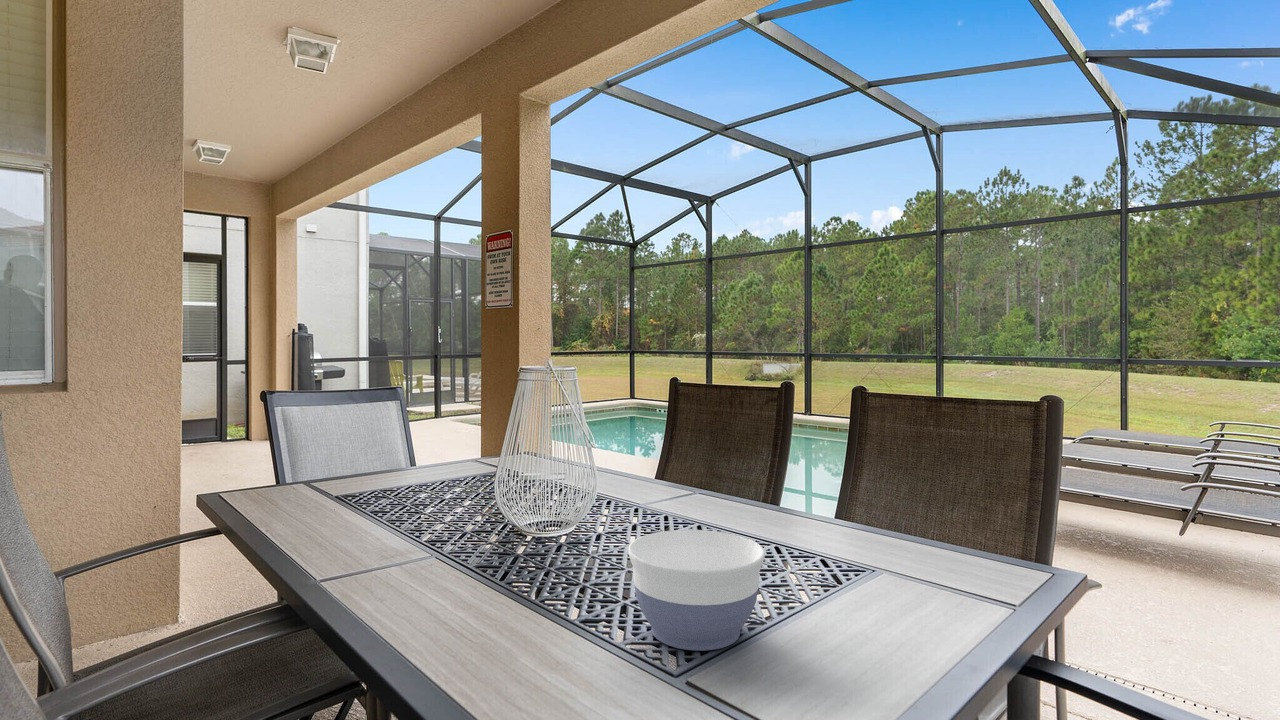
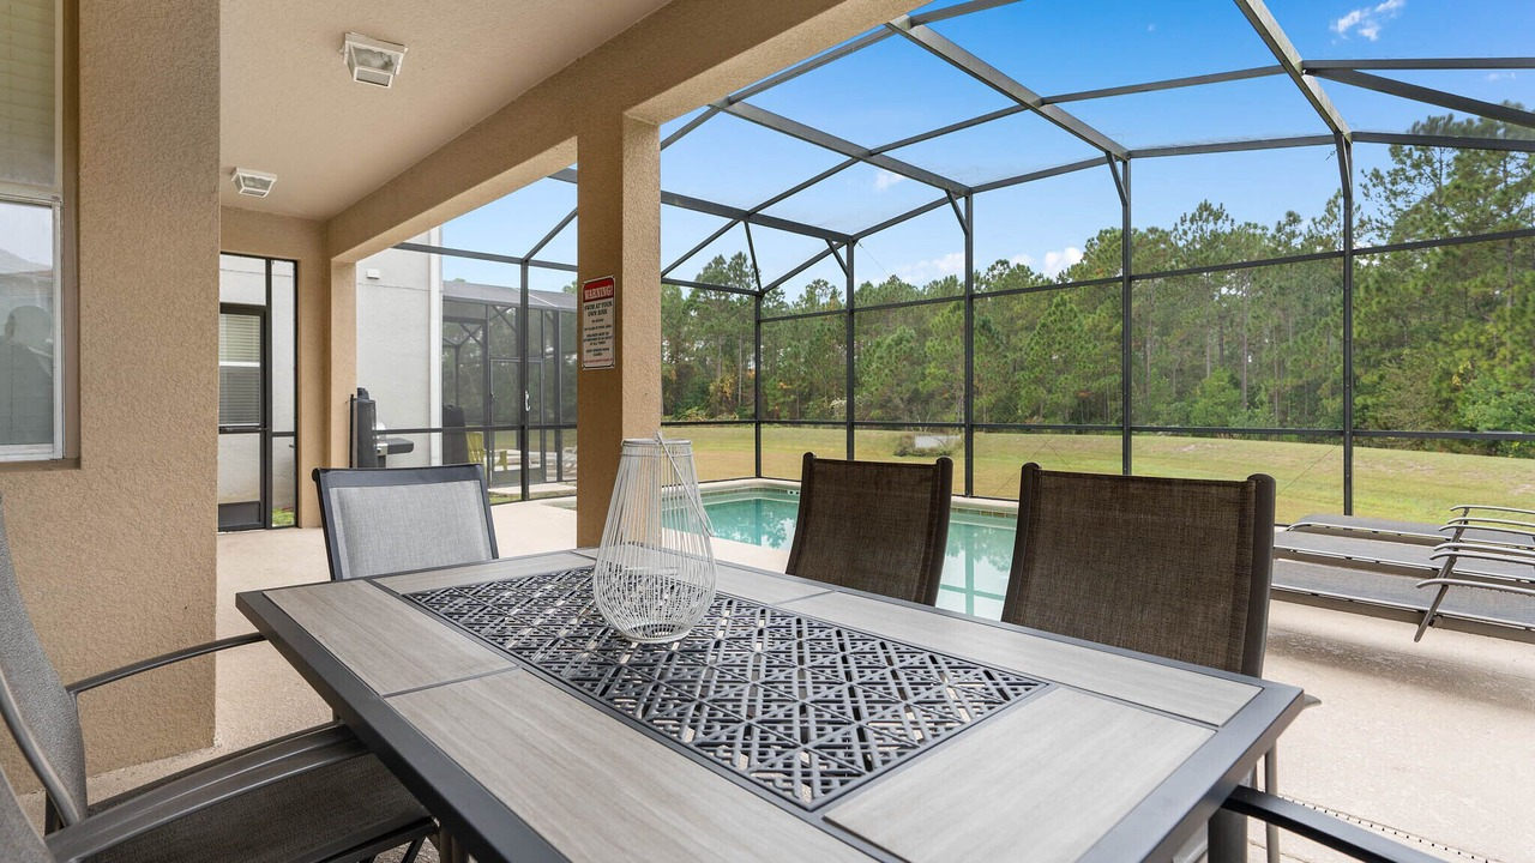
- bowl (695, 588)
